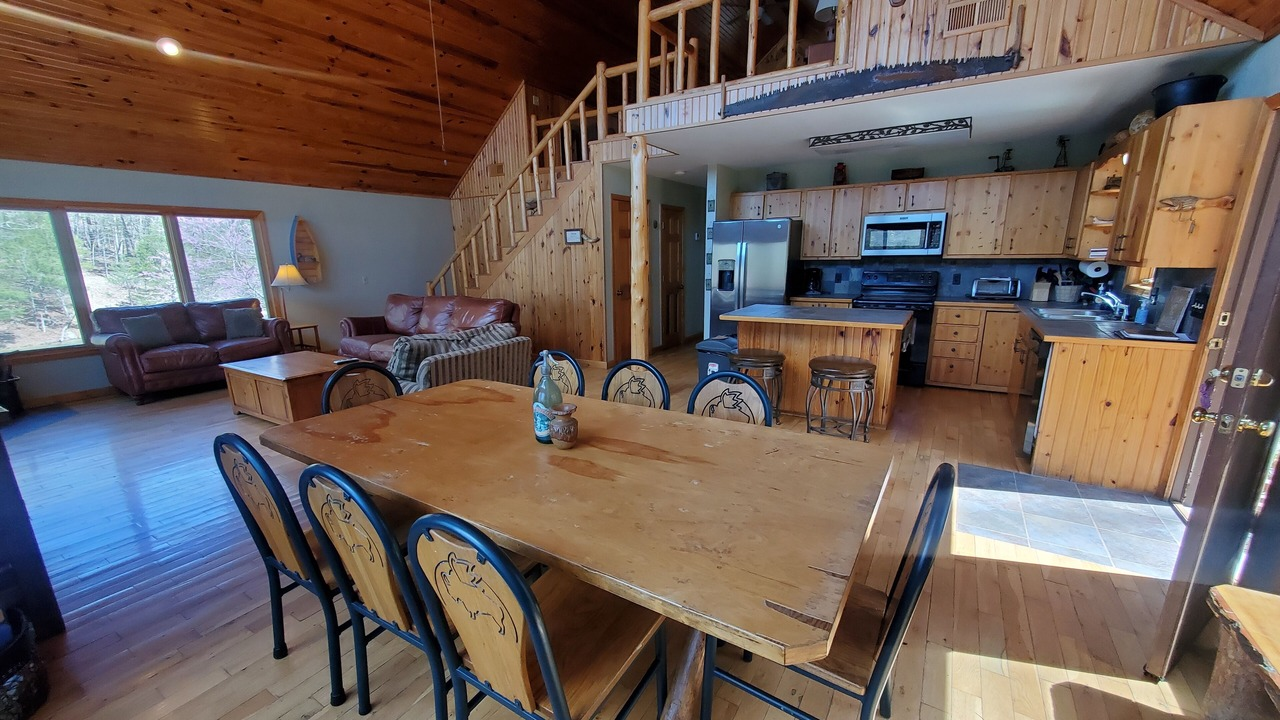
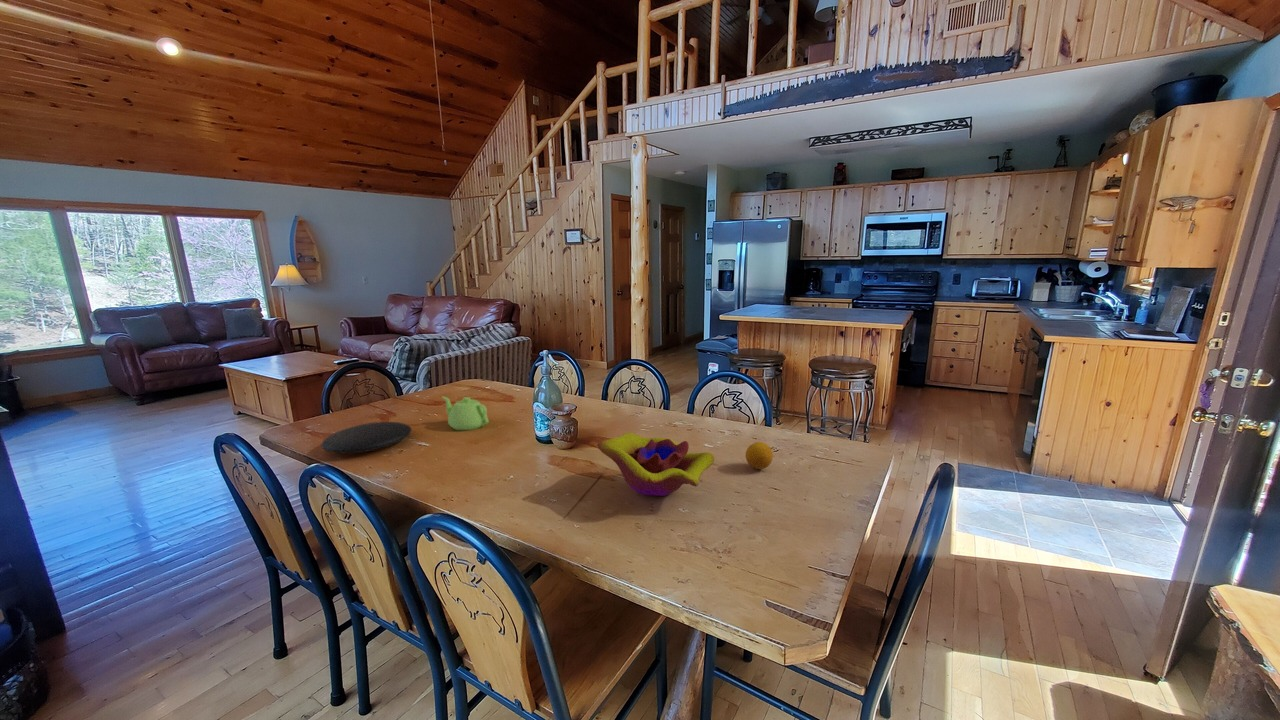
+ fruit (759, 455)
+ teapot (465, 411)
+ plate (368, 436)
+ decorative bowl (656, 466)
